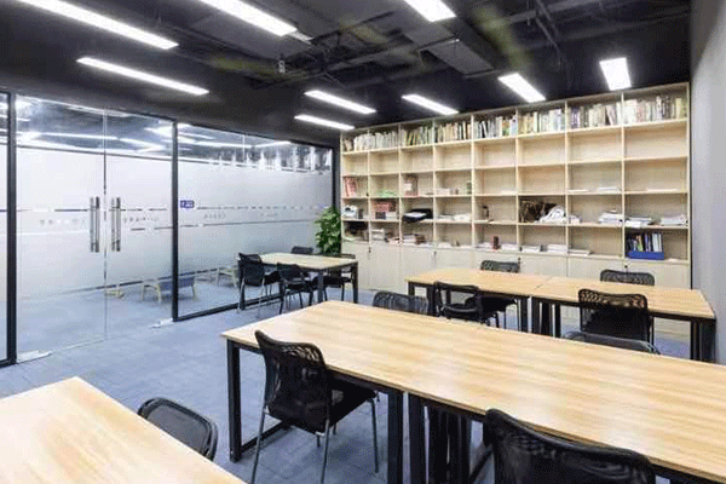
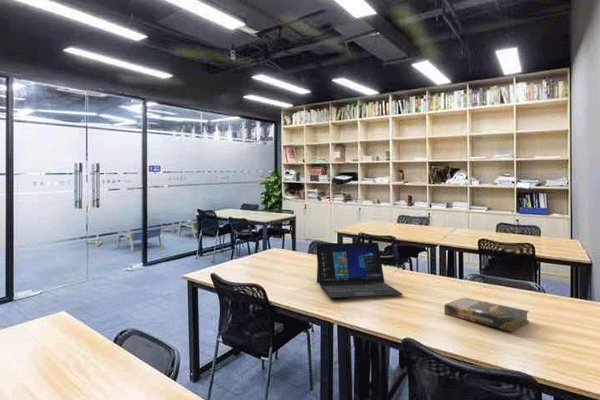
+ laptop (356, 267)
+ book (485, 312)
